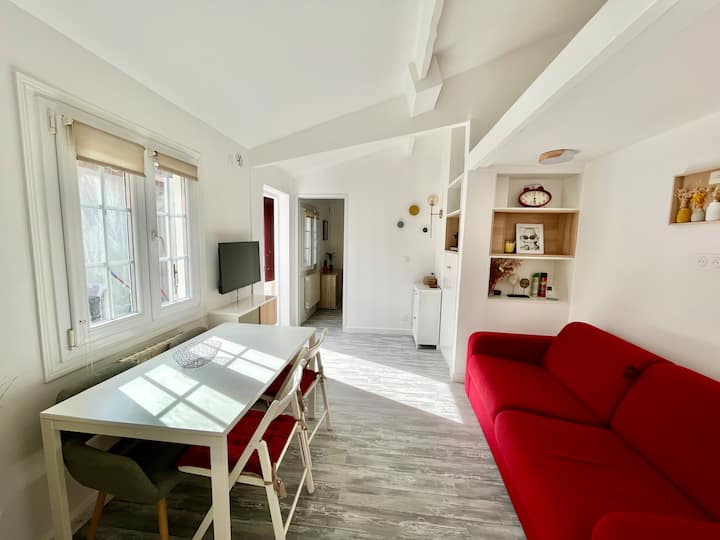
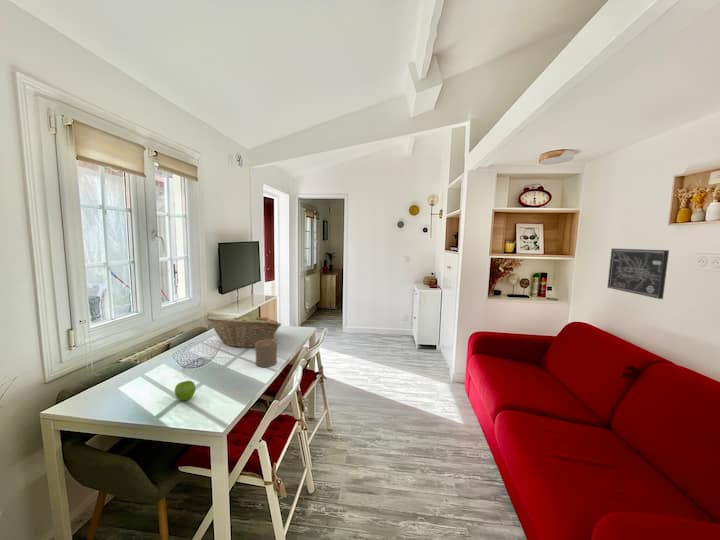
+ cup (266, 352)
+ wall art (634, 271)
+ fruit basket (245, 326)
+ fruit (185, 389)
